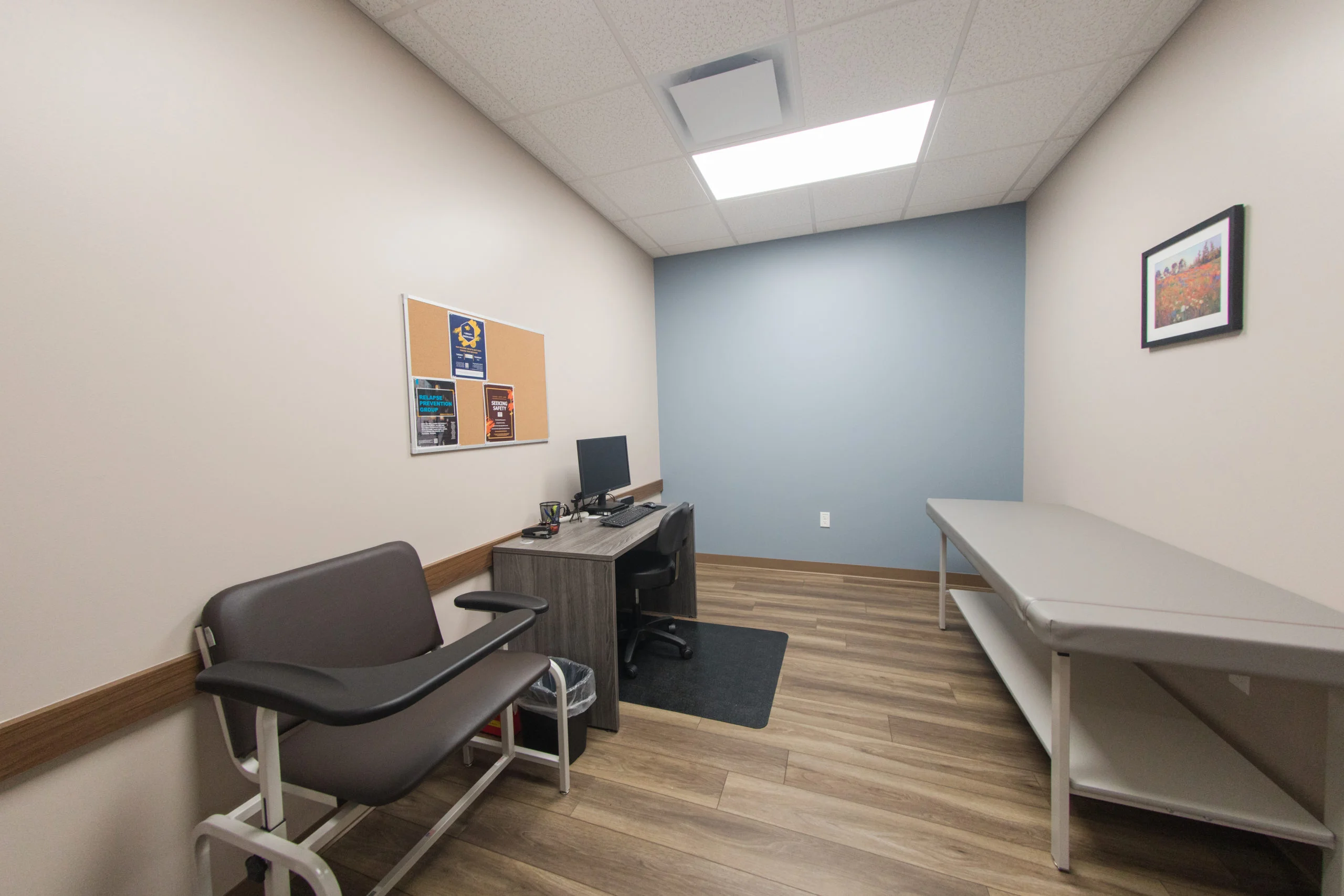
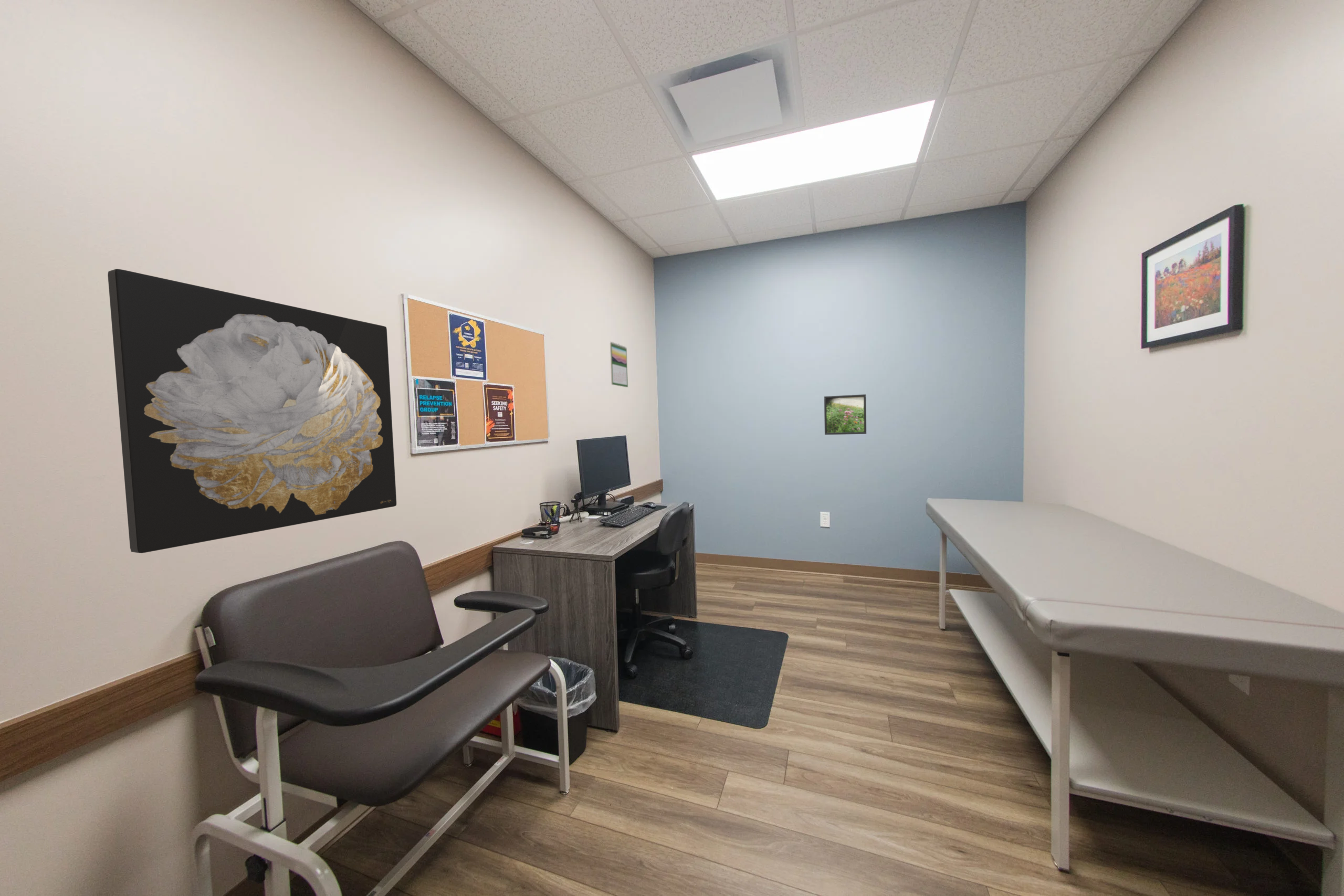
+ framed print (845, 415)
+ wall art (285, 416)
+ calendar (619, 365)
